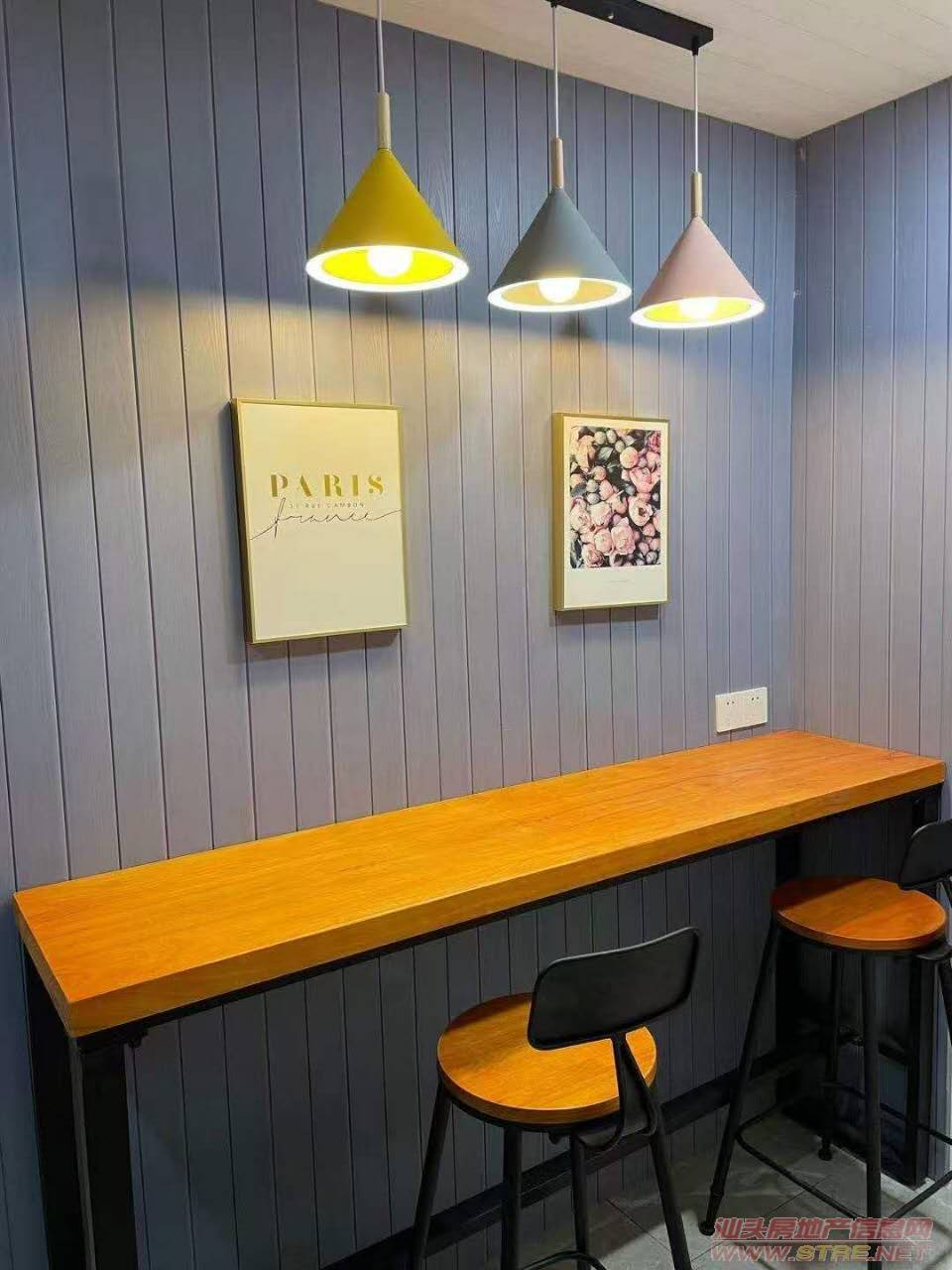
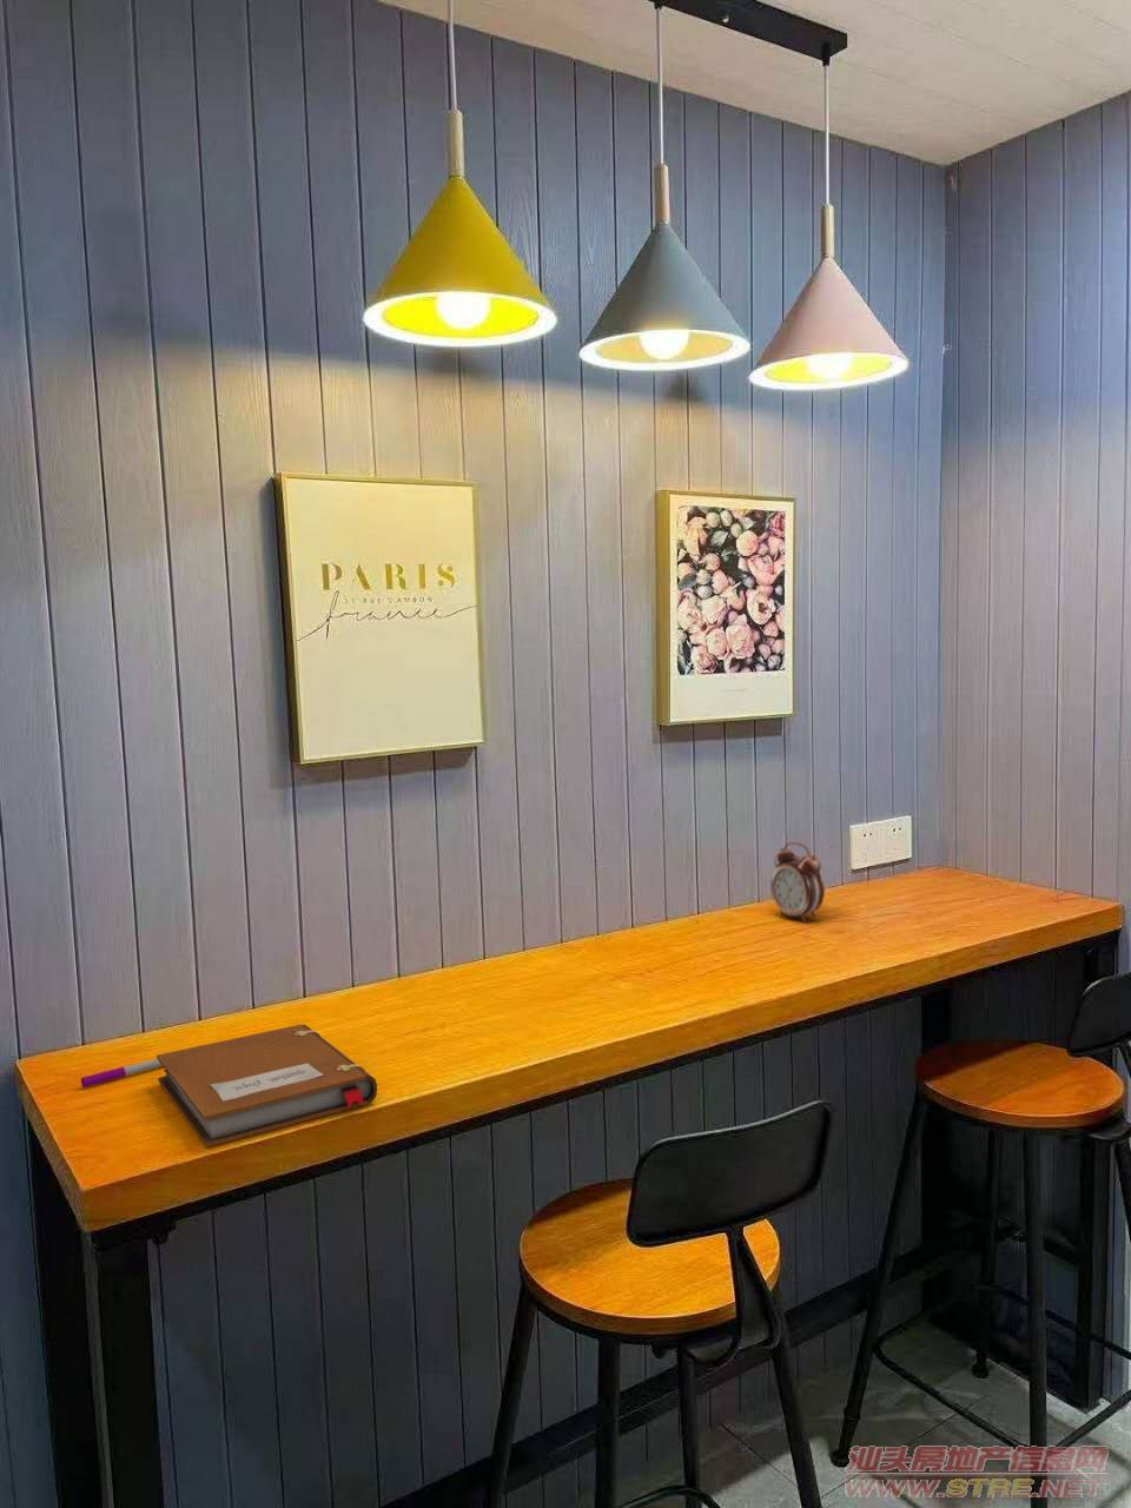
+ alarm clock (796, 880)
+ notebook (265, 1079)
+ pen (138, 1067)
